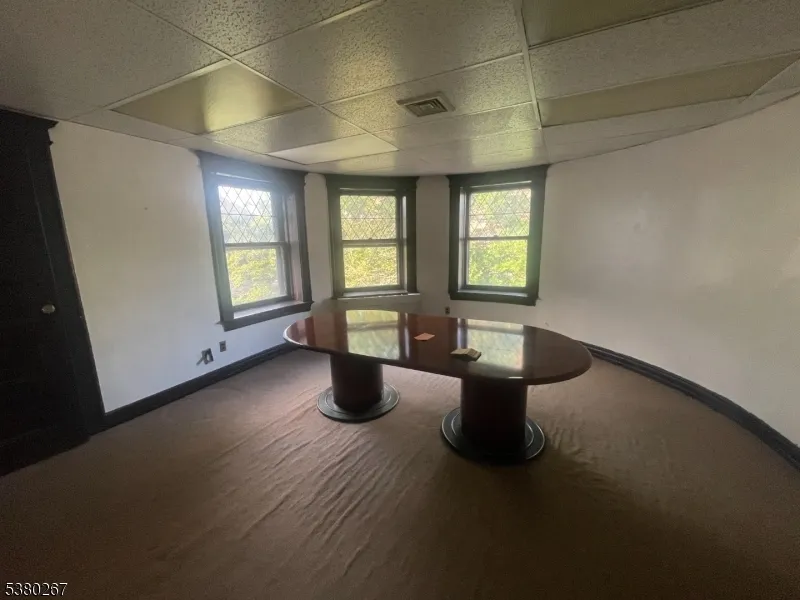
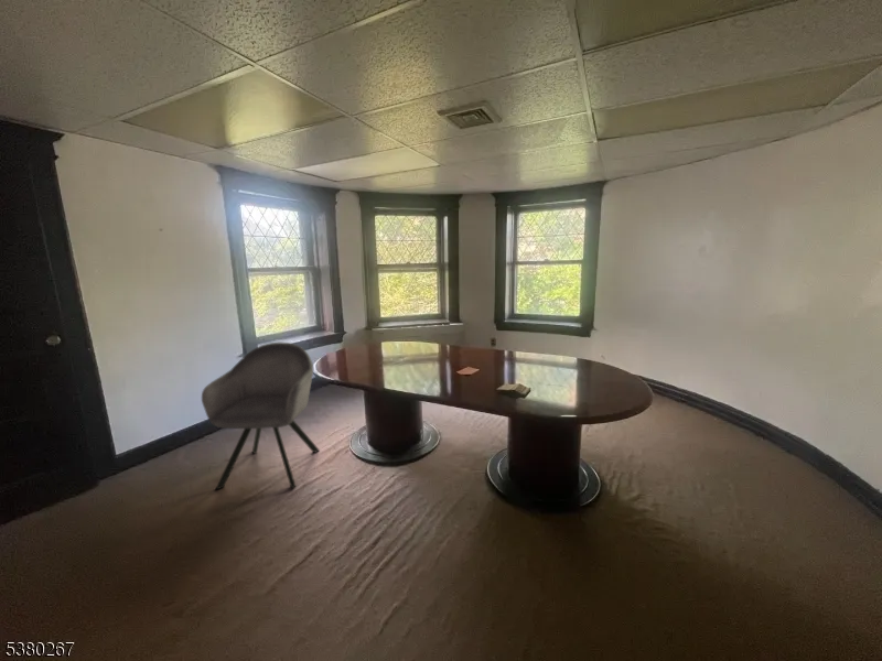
+ chair (268, 409)
